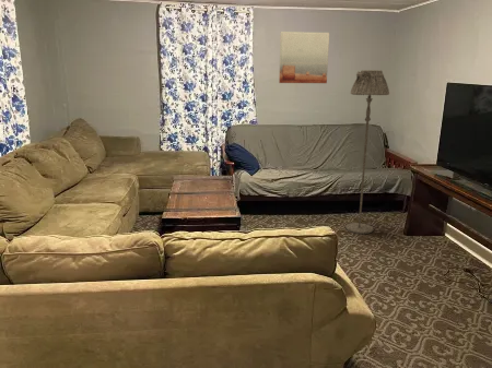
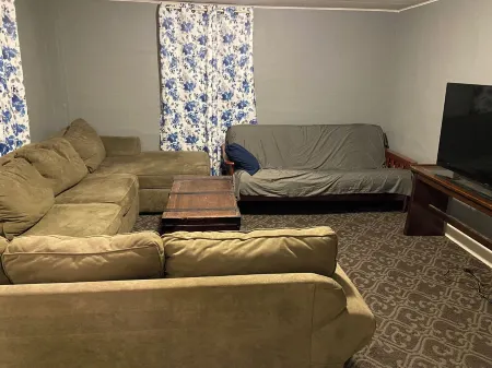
- floor lamp (364, 153)
- wall art (304, 58)
